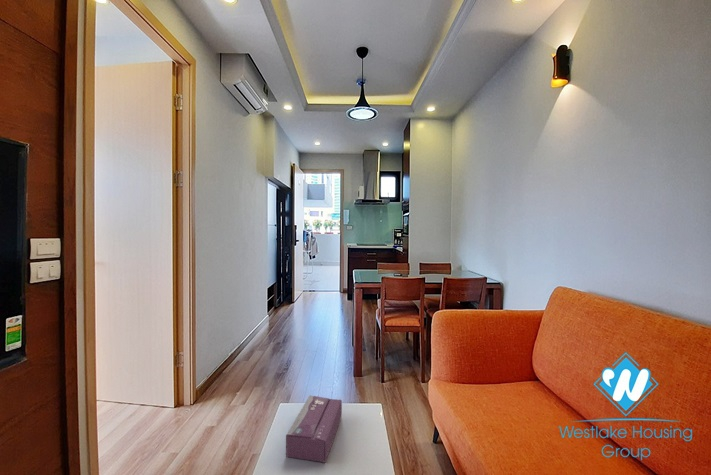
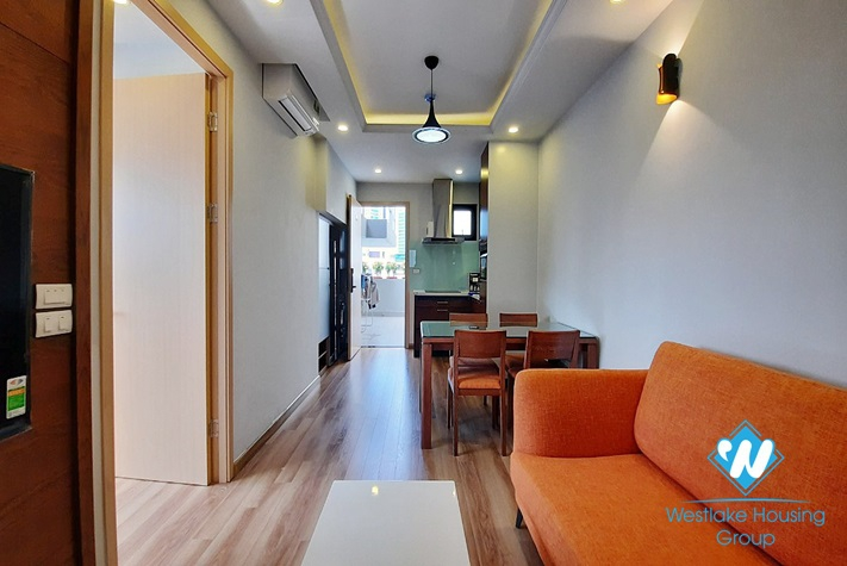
- tissue box (316, 424)
